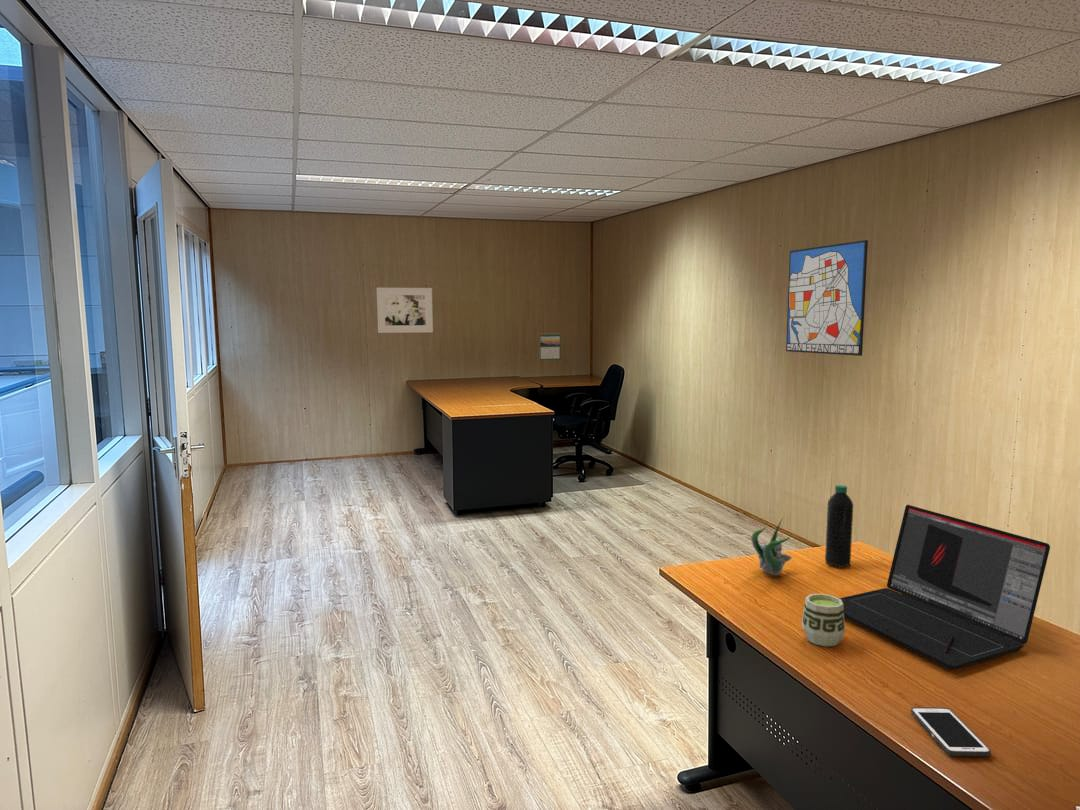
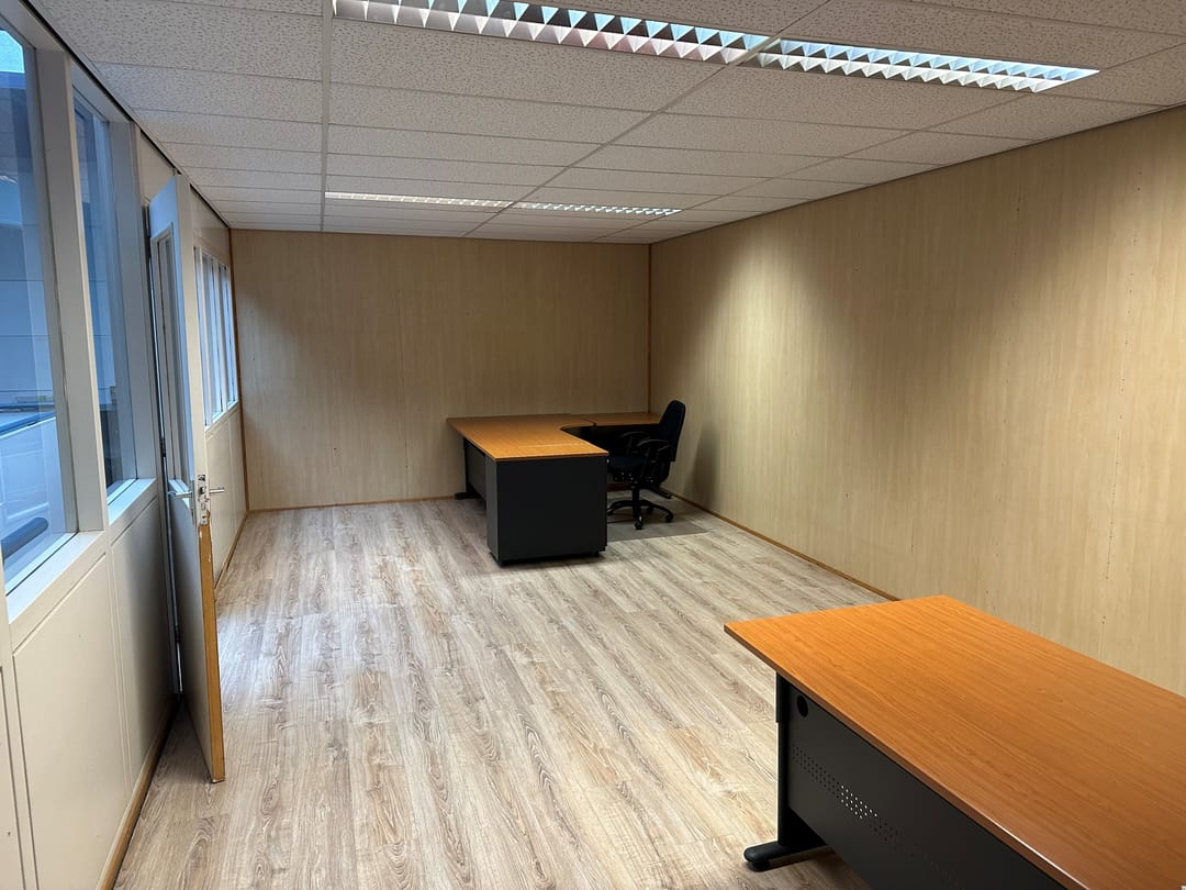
- cup (823, 619)
- plant (776, 540)
- laptop (927, 577)
- wall art (823, 300)
- calendar (550, 346)
- cell phone (948, 730)
- water bottle (839, 525)
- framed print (405, 310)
